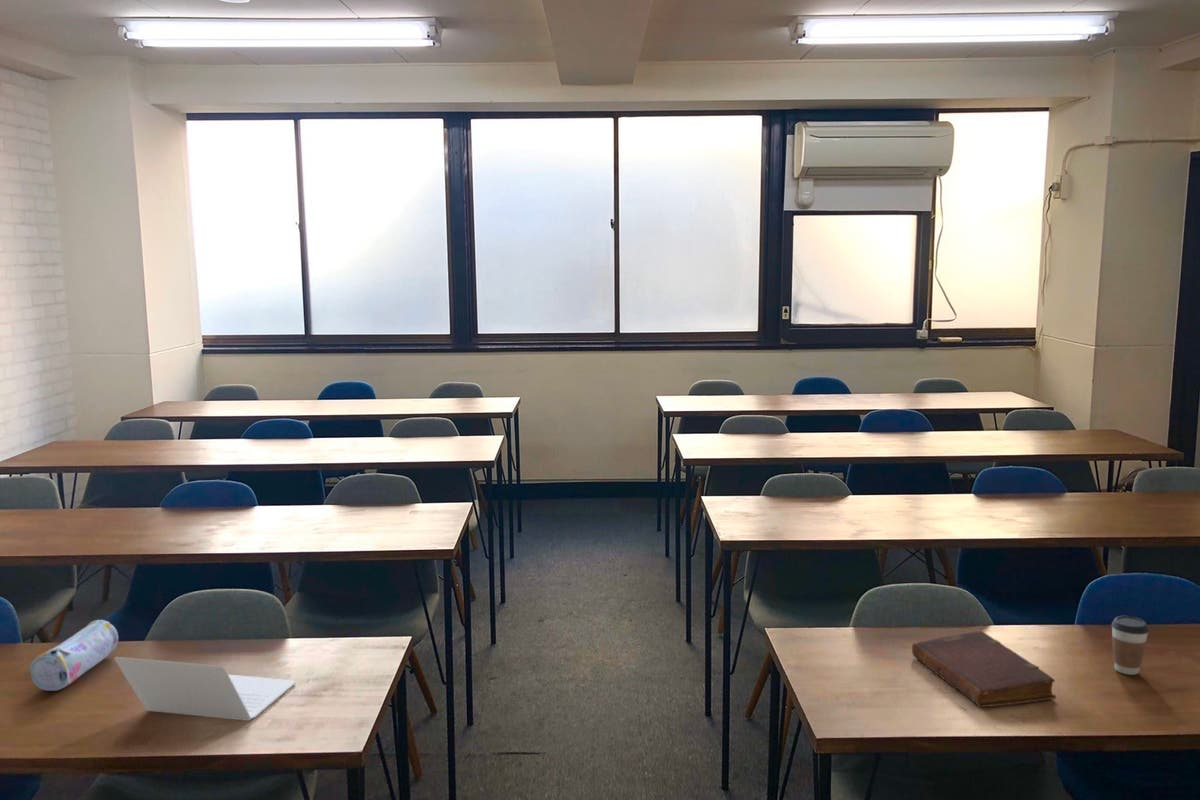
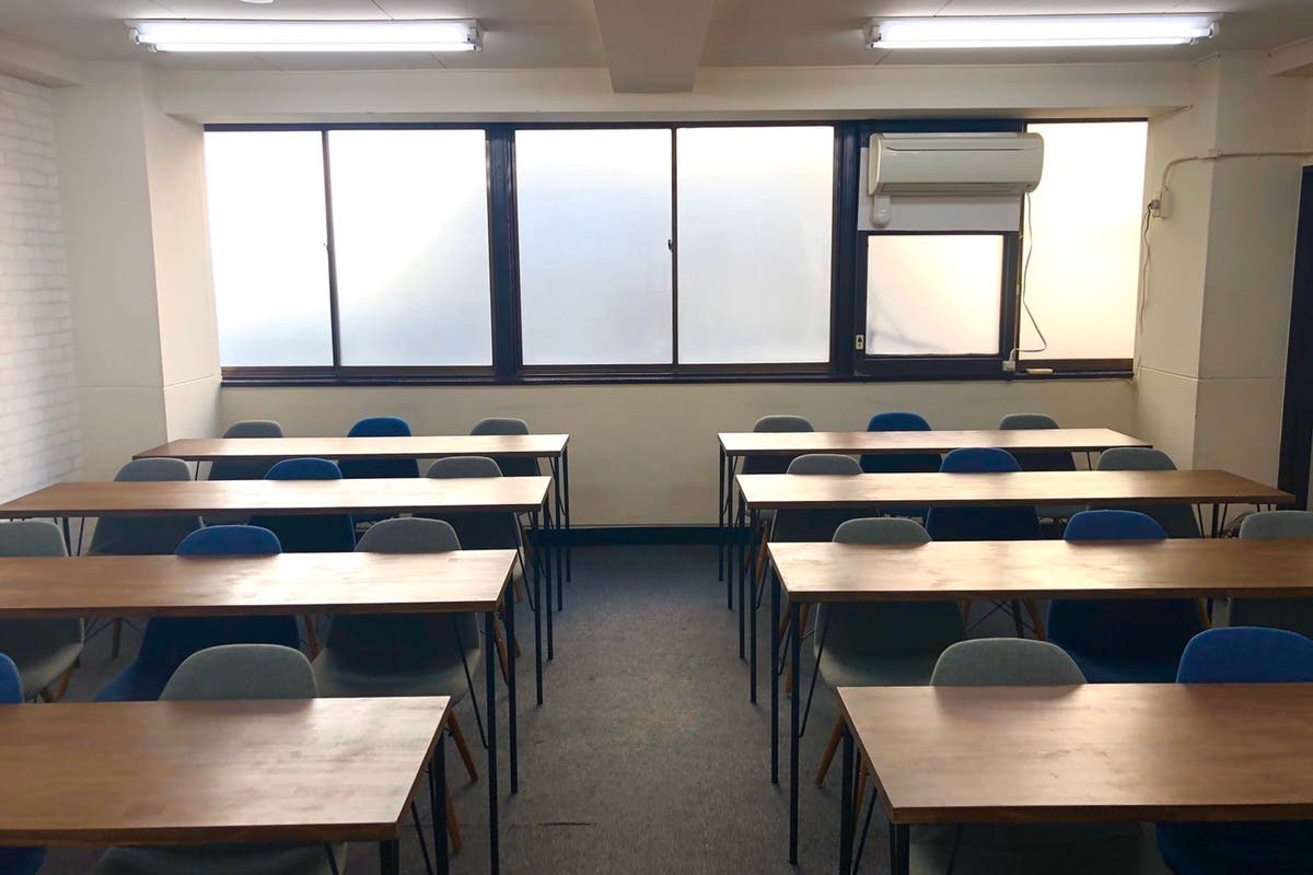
- pencil case (75, 653)
- coffee cup (1128, 645)
- diary (980, 666)
- laptop (209, 667)
